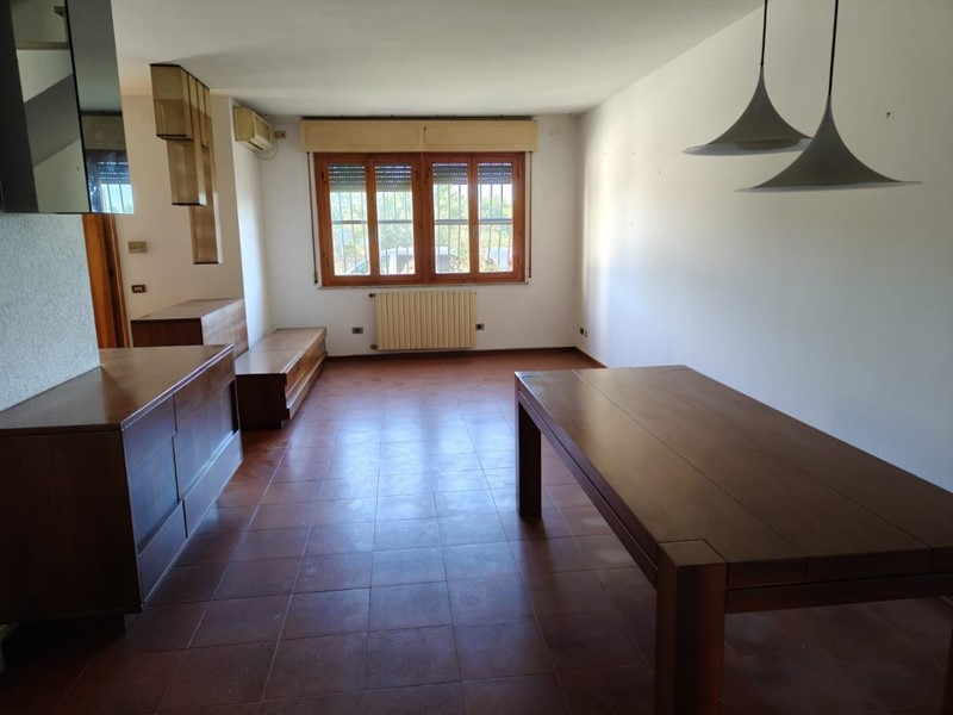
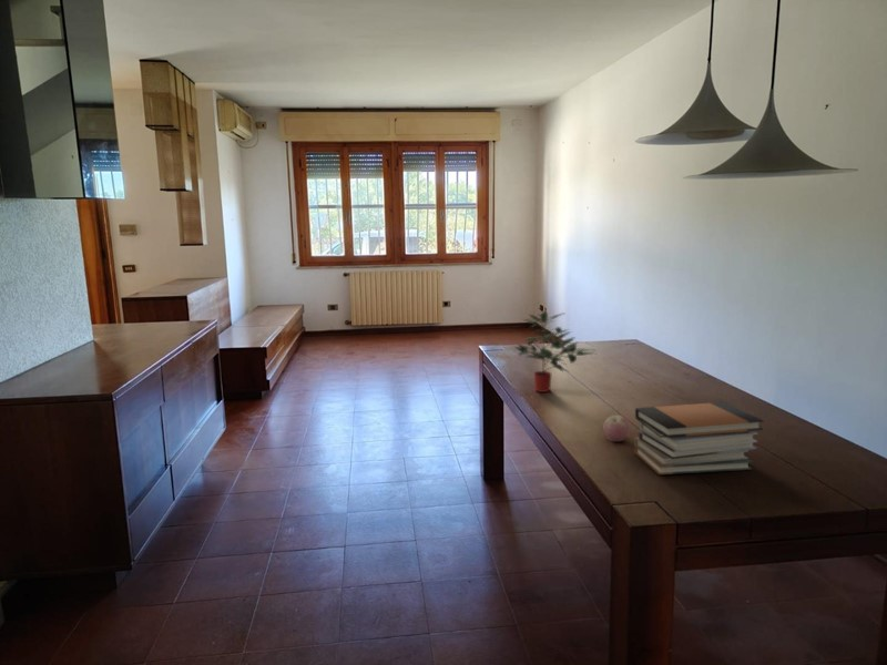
+ book stack (694, 437)
+ potted plant (554, 352)
+ apple (615, 428)
